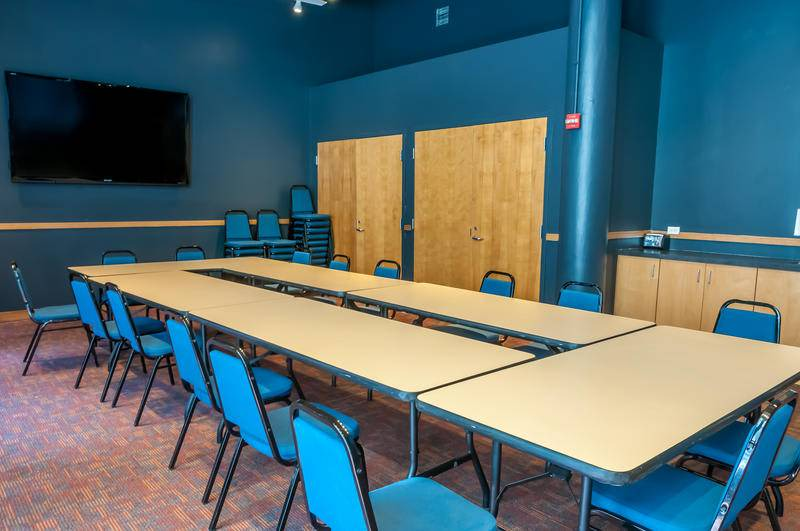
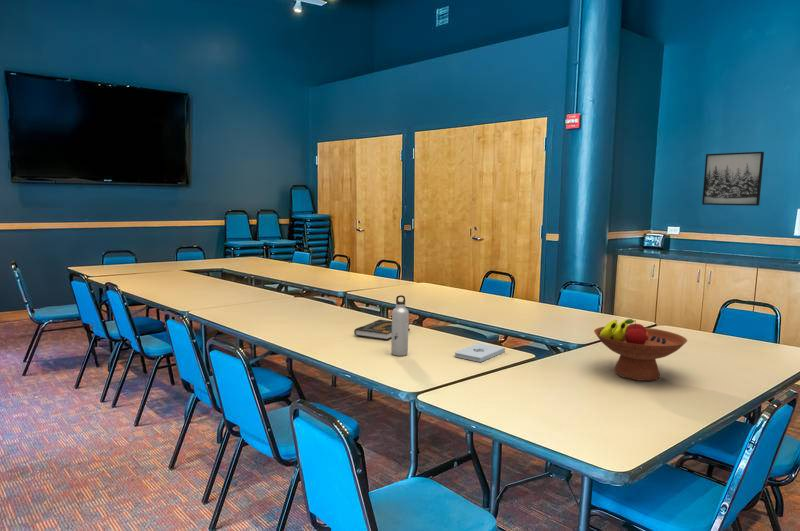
+ notebook (382, 329)
+ notepad (479, 351)
+ fruit bowl (638, 347)
+ water bottle (400, 324)
+ wall art (731, 179)
